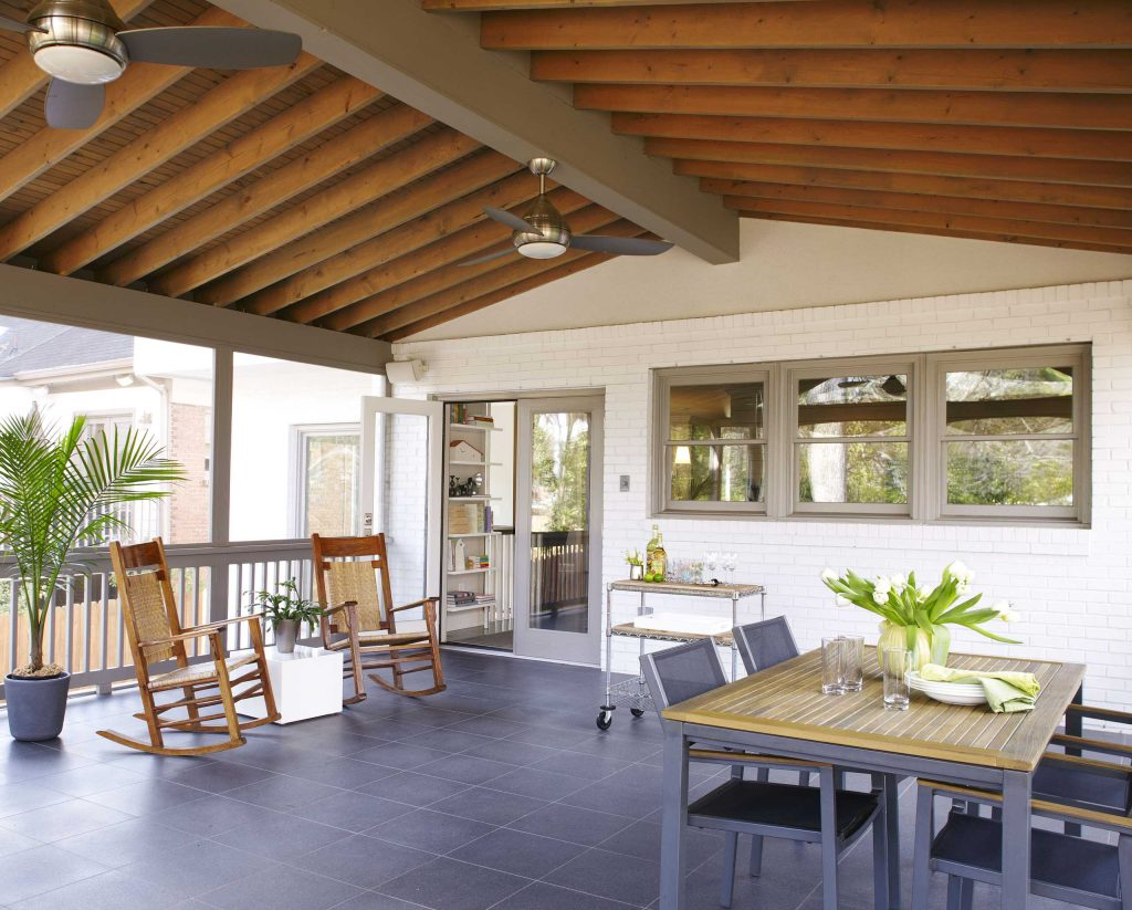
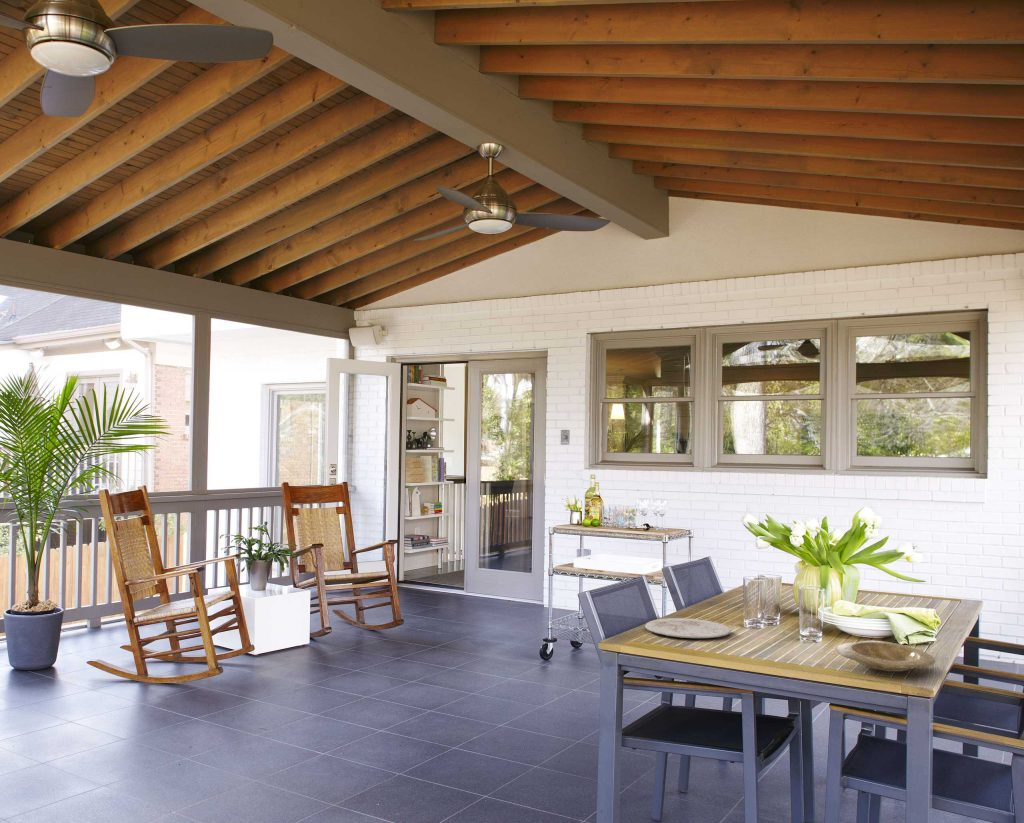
+ plate (885, 659)
+ plate (687, 629)
